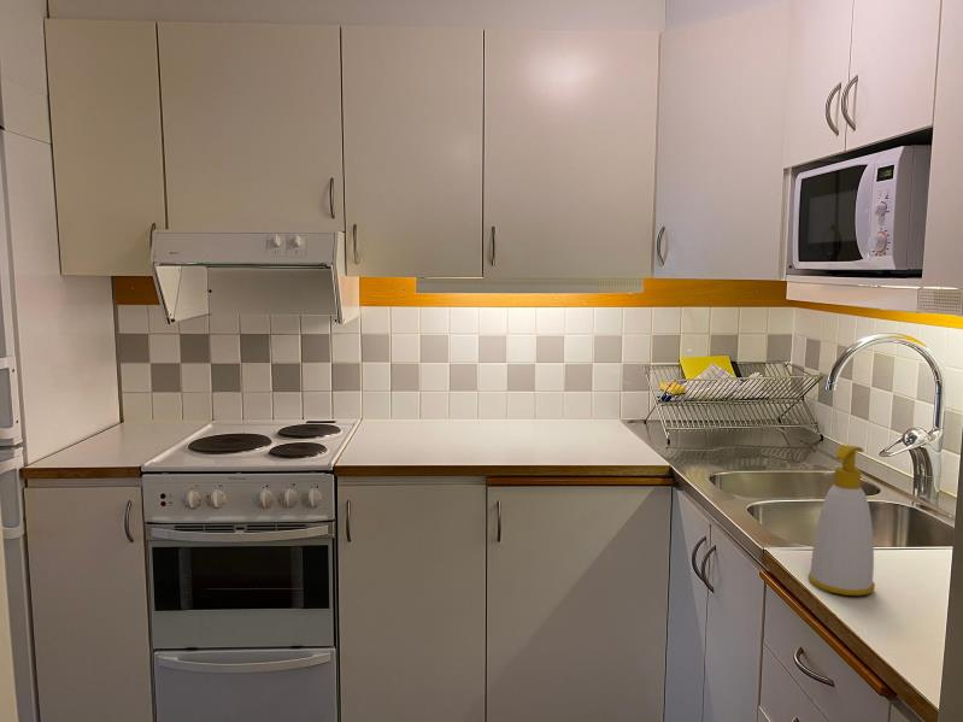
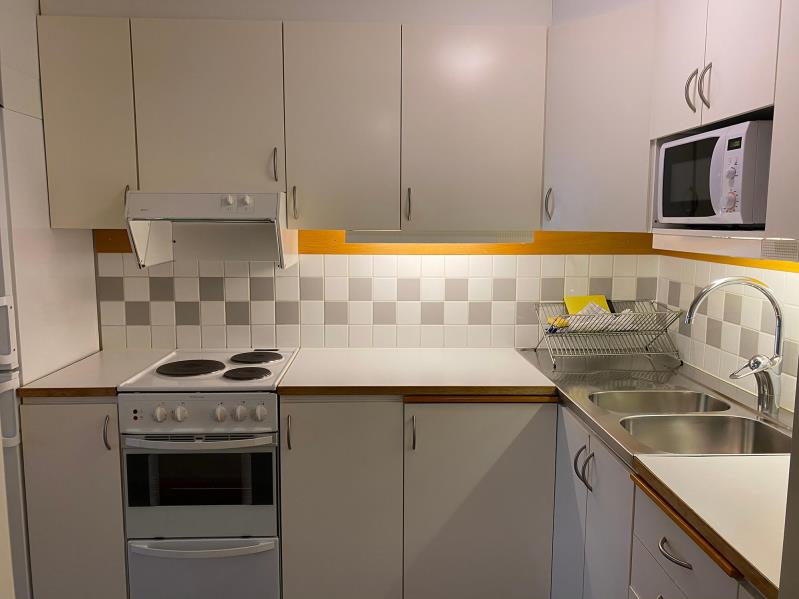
- soap bottle (845, 516)
